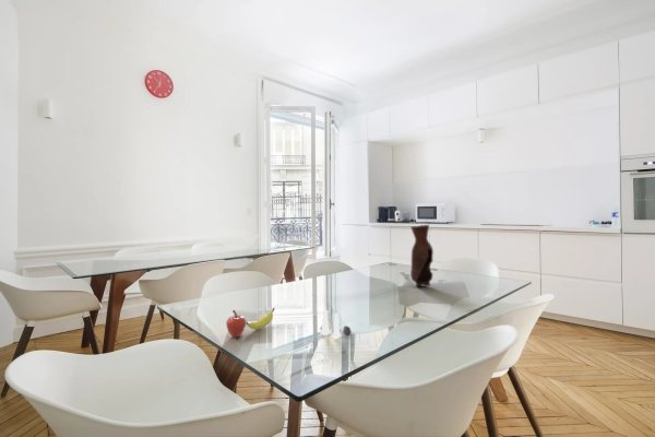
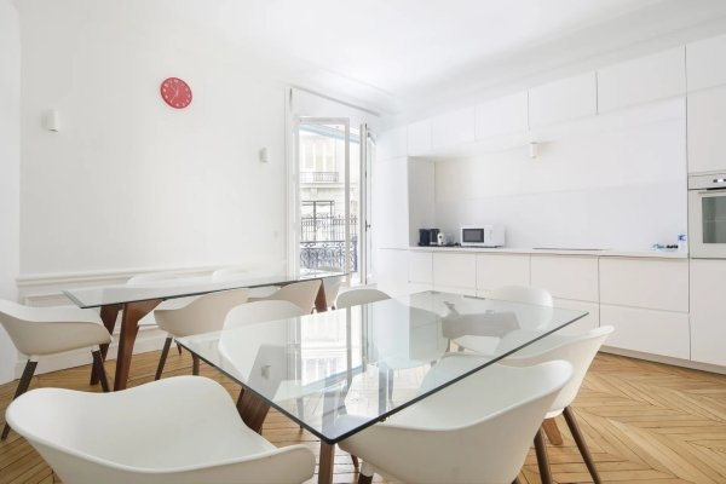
- fruit (253, 321)
- salt and pepper shaker set (334, 320)
- vase (422, 256)
